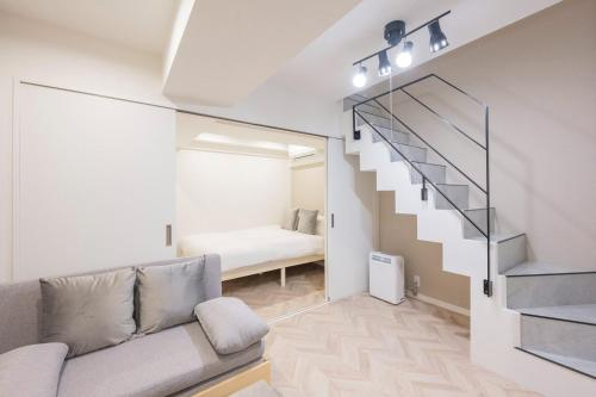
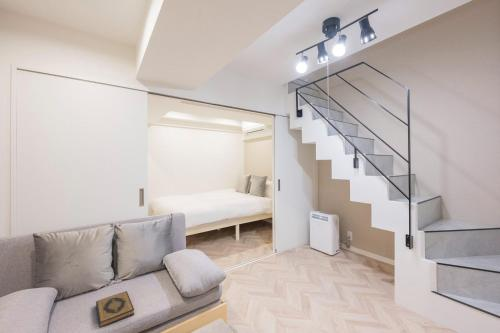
+ hardback book (114, 307)
